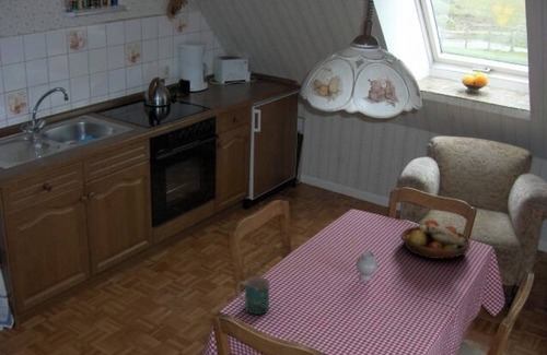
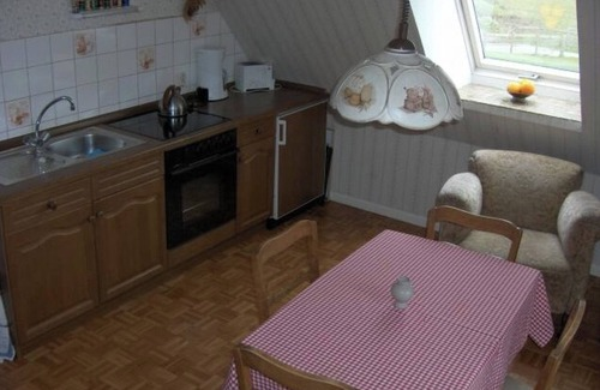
- fruit bowl (435, 235)
- mug (252, 294)
